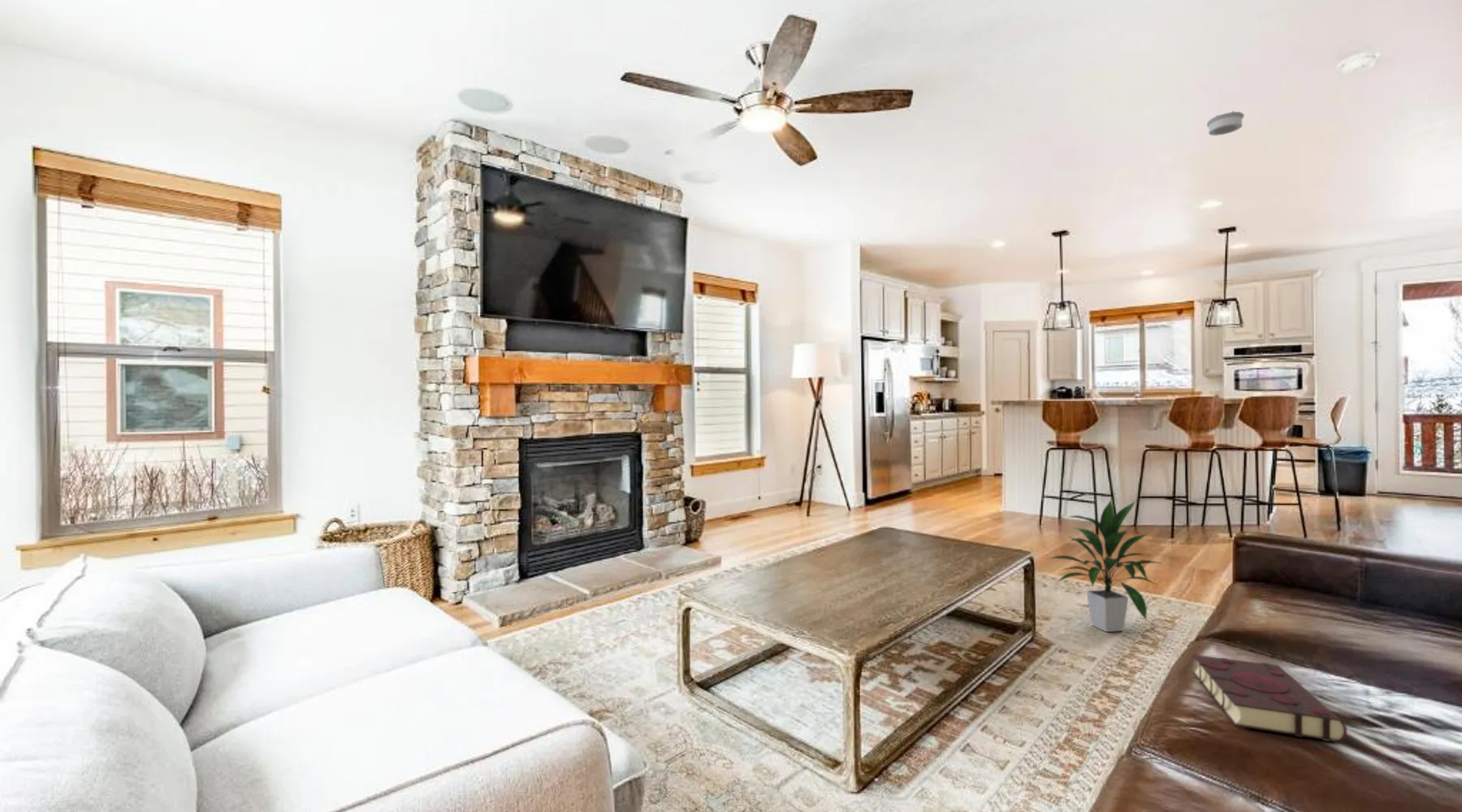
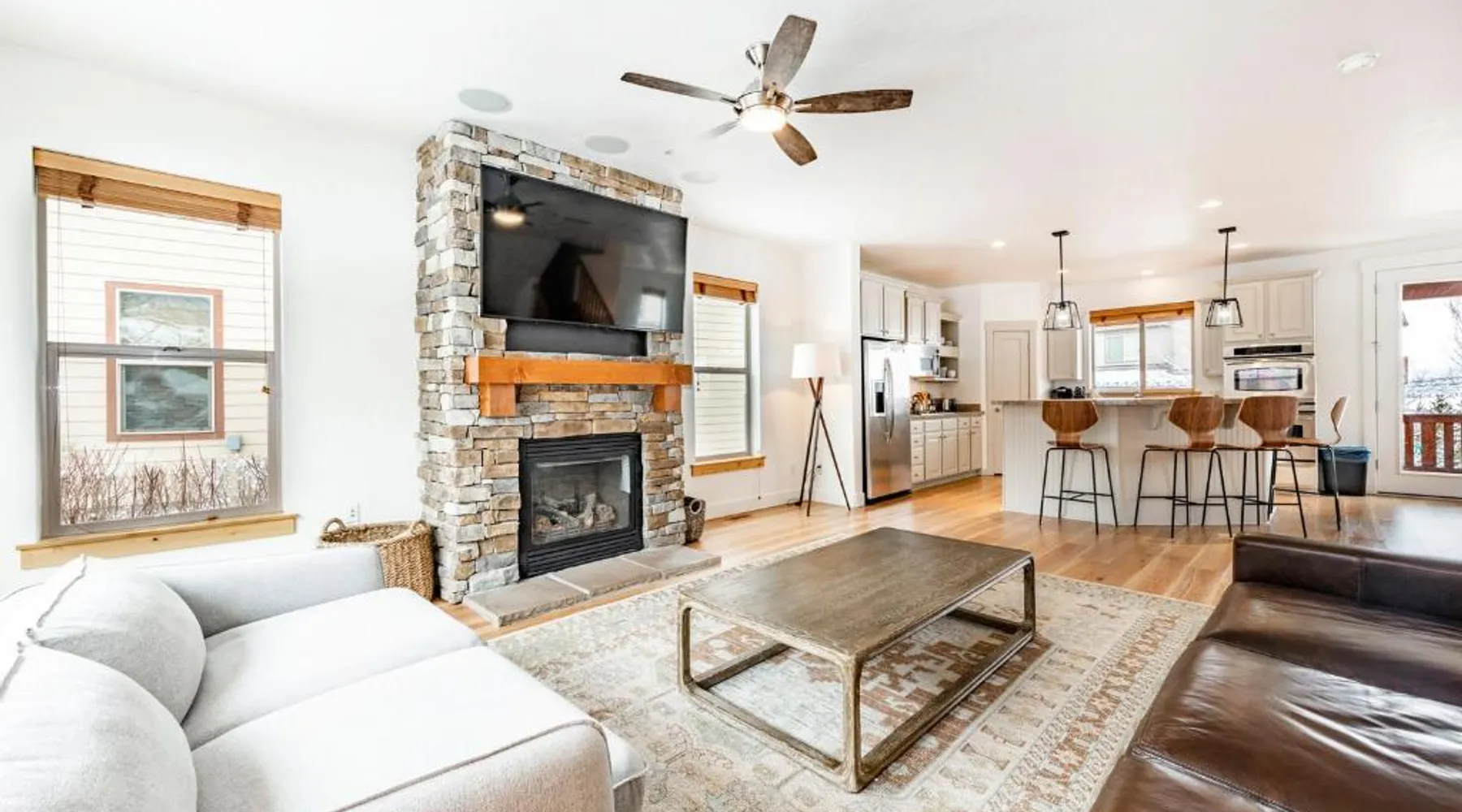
- book (1255, 688)
- indoor plant (1107, 565)
- smoke detector (1225, 122)
